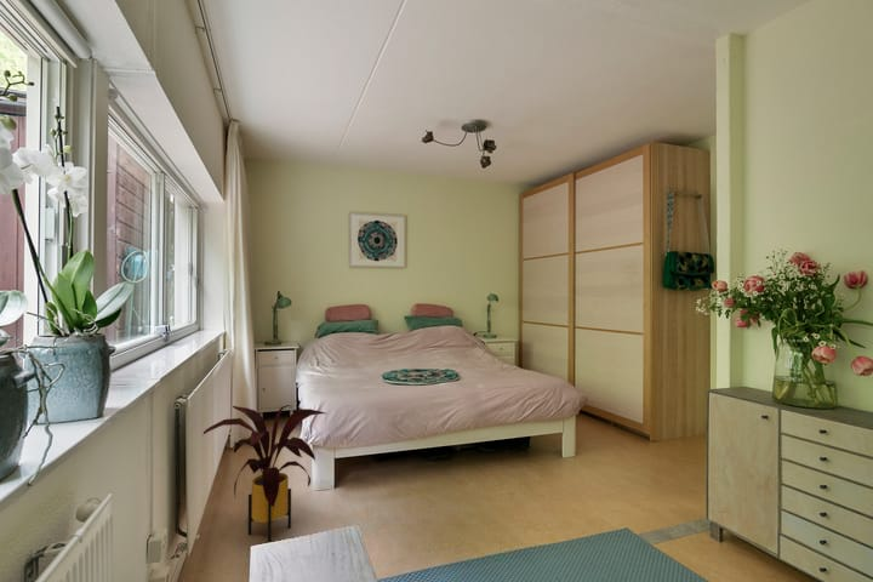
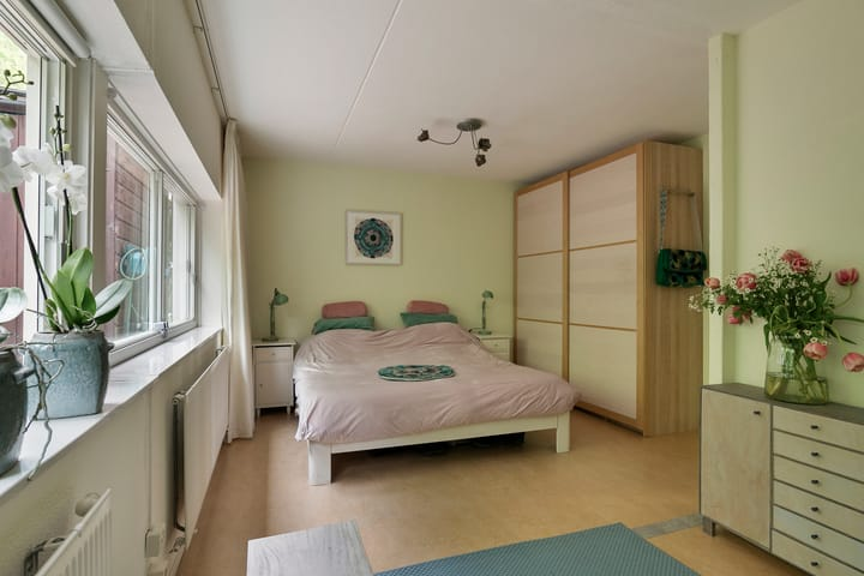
- house plant (263, 470)
